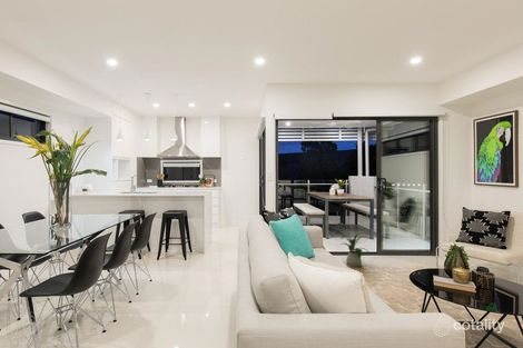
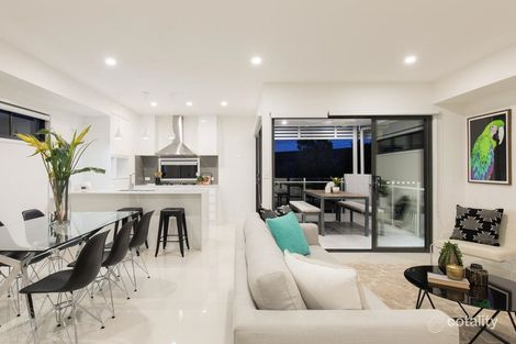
- house plant (353, 247)
